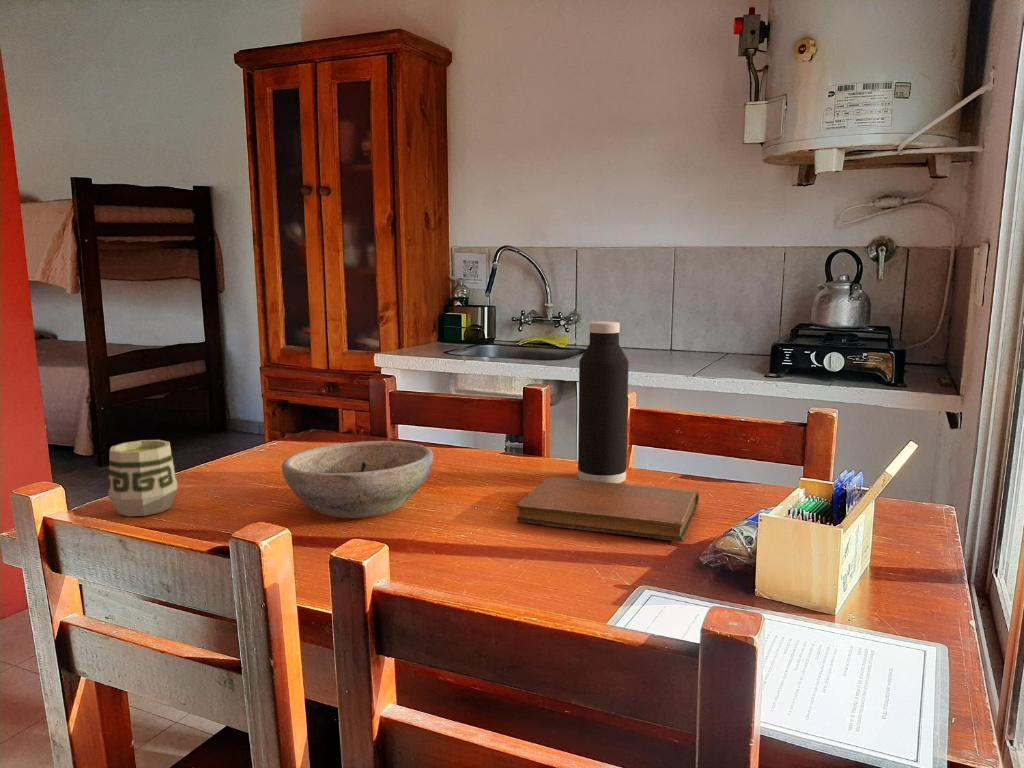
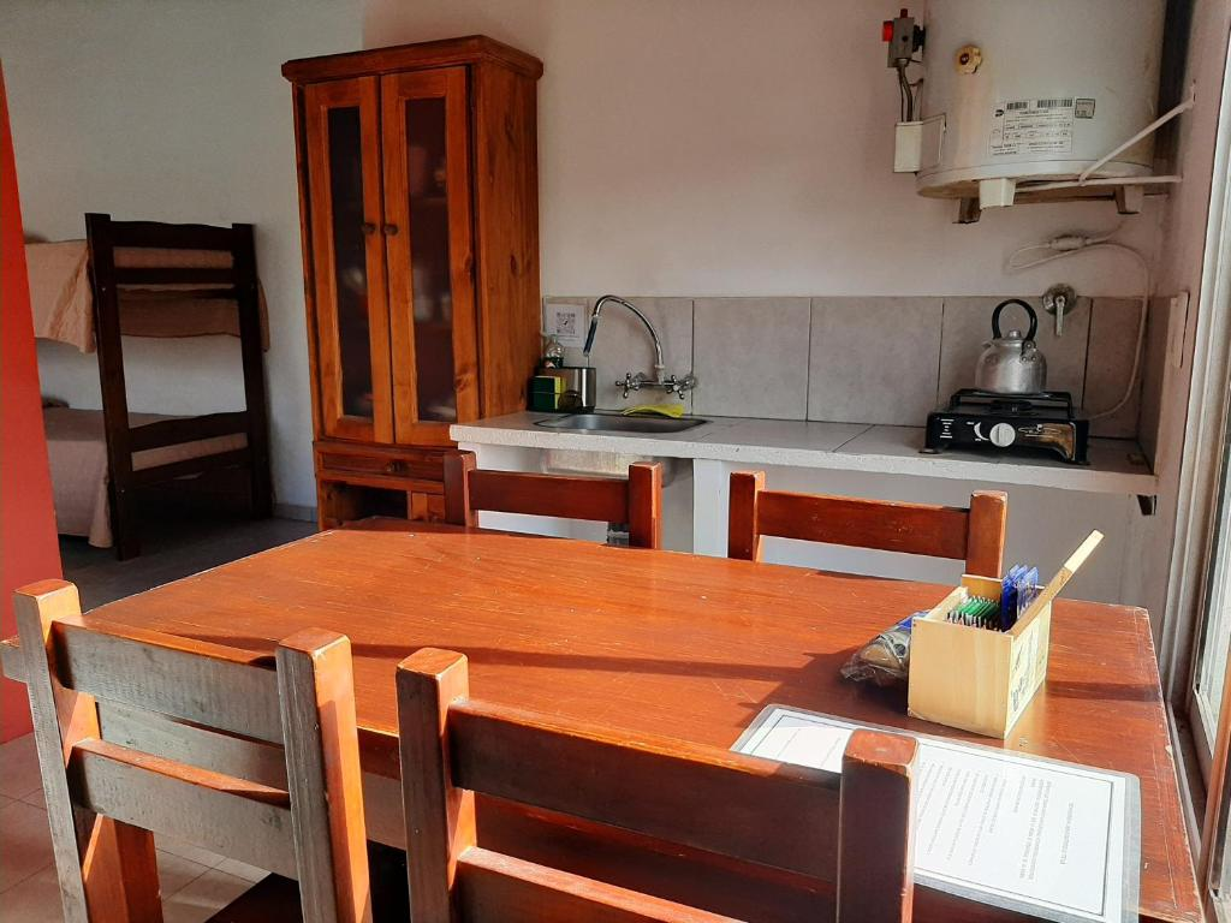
- cup (142, 477)
- bowl (359, 480)
- water bottle (602, 401)
- notebook (609, 505)
